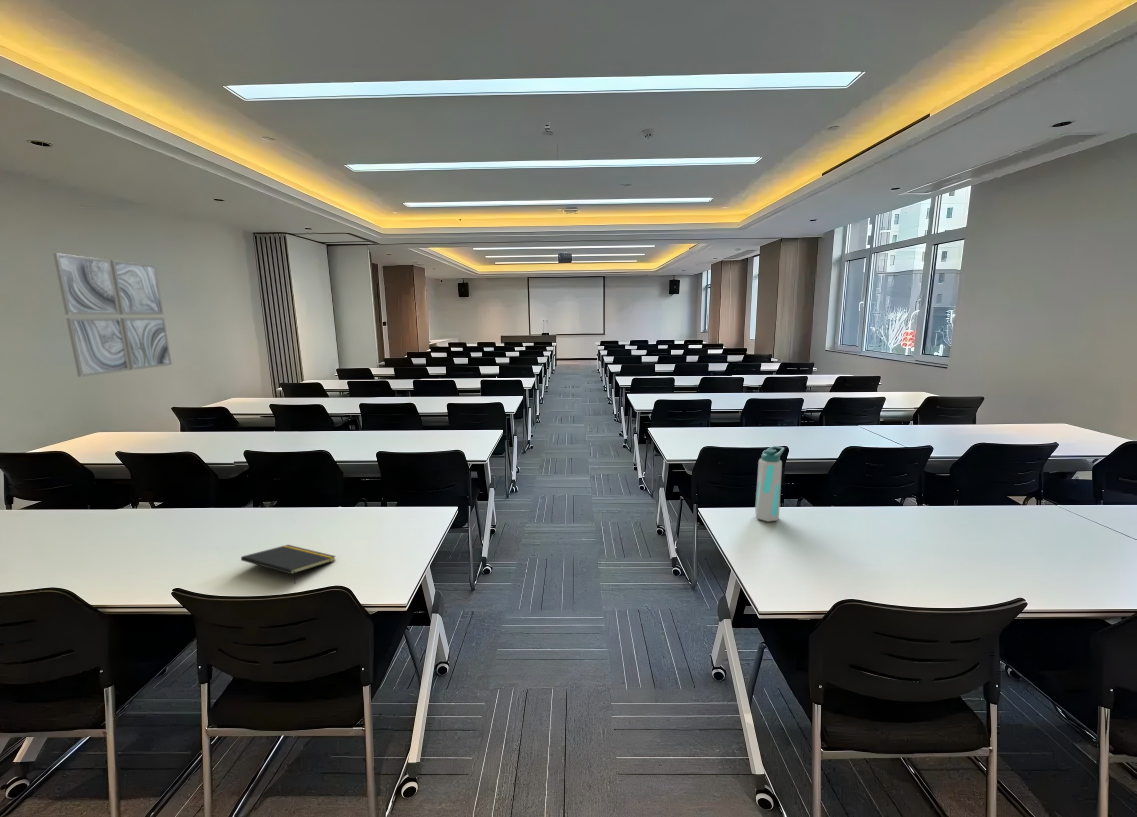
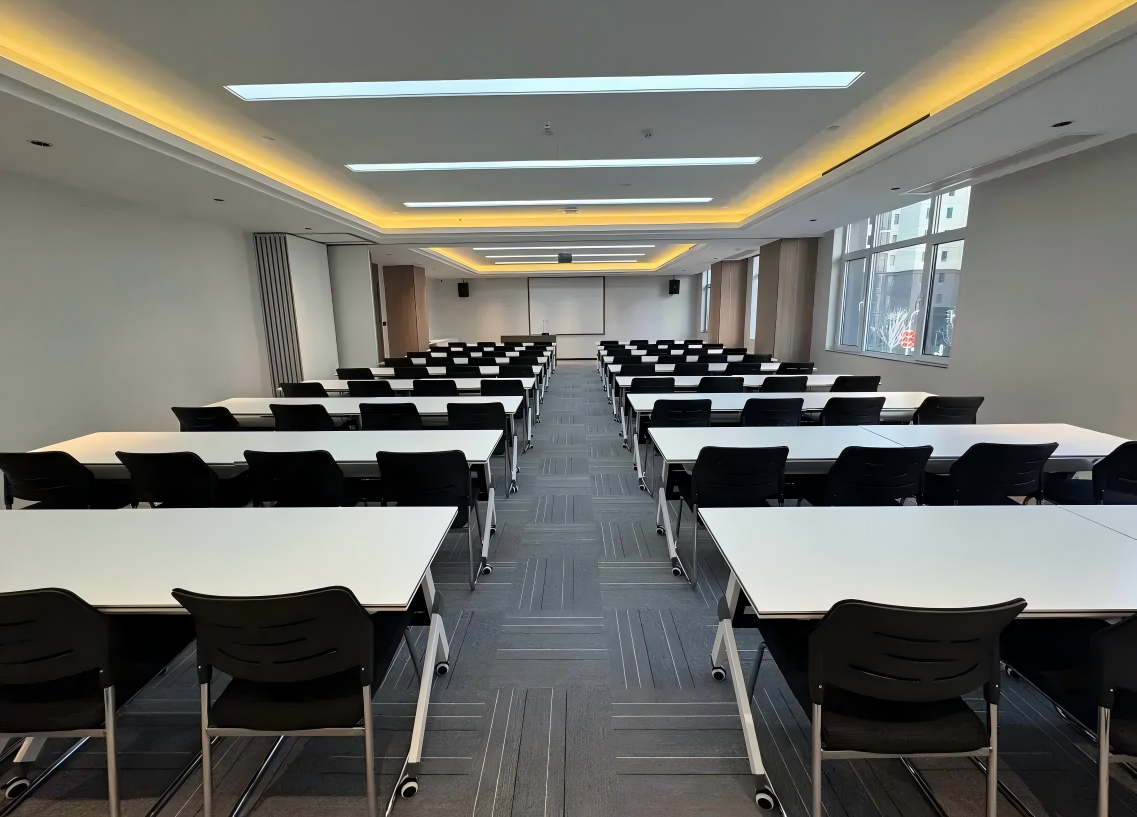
- wall art (120, 314)
- notepad (289, 558)
- water bottle (769, 483)
